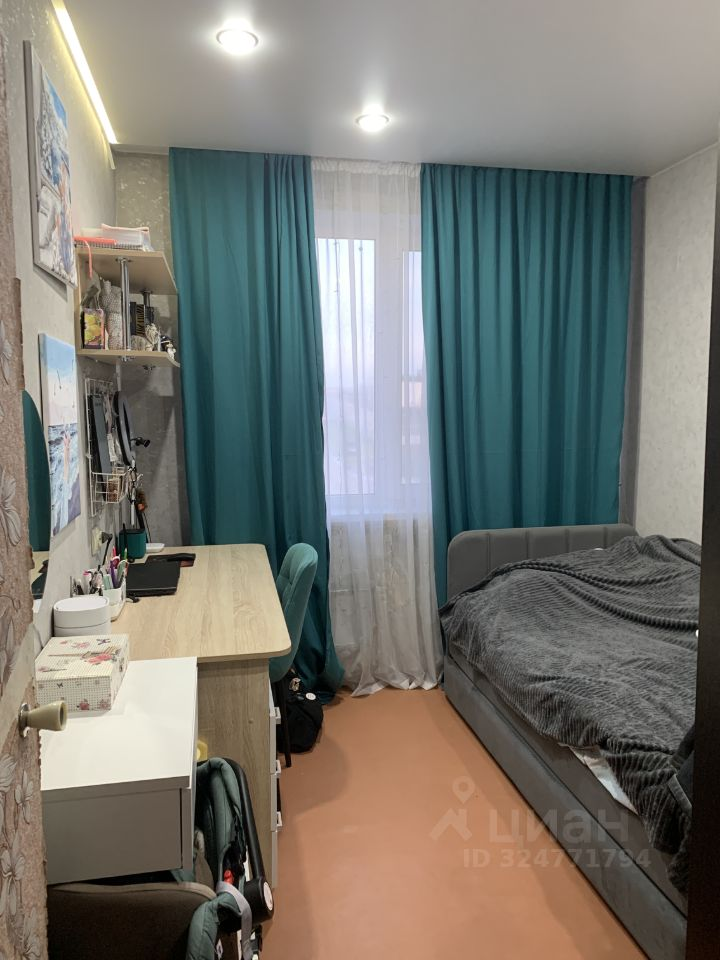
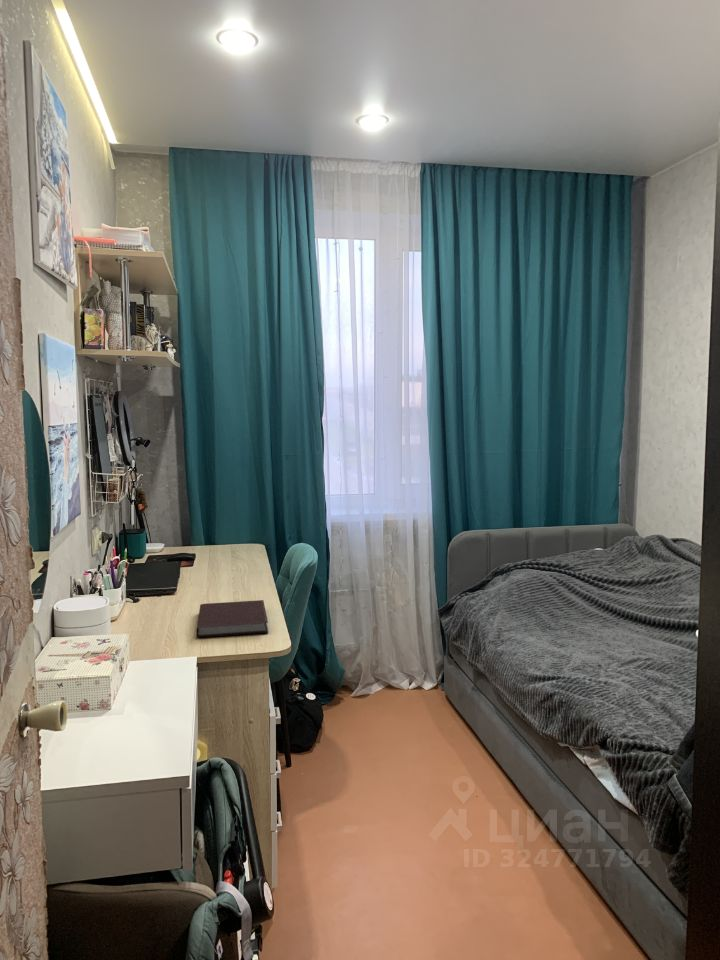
+ notebook (232, 617)
